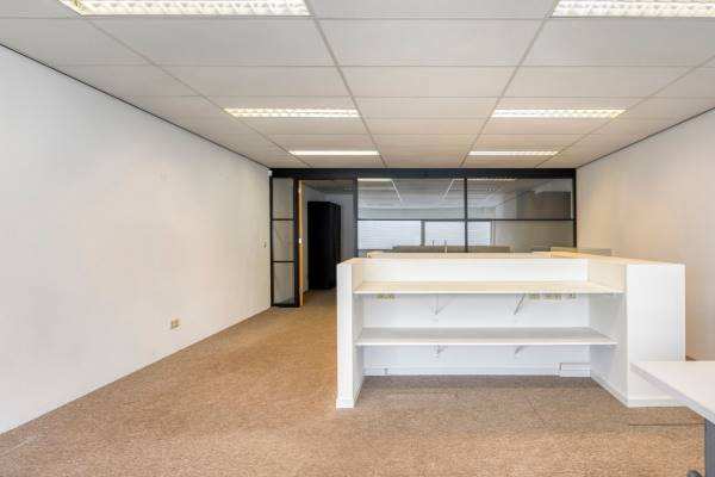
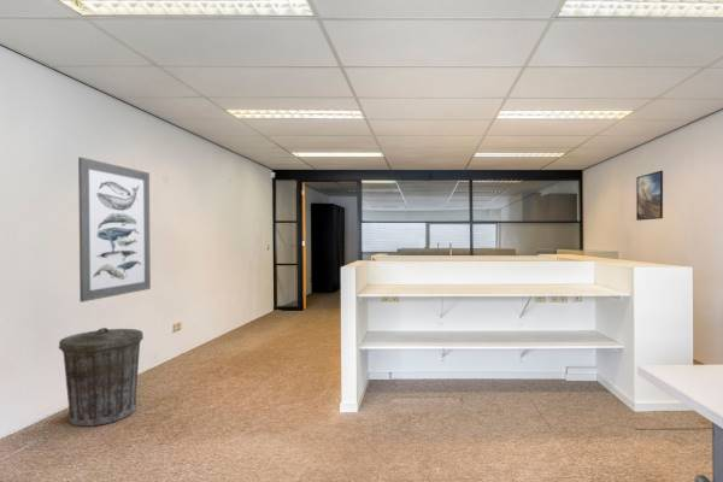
+ trash can (102, 370)
+ wall art (118, 230)
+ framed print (648, 196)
